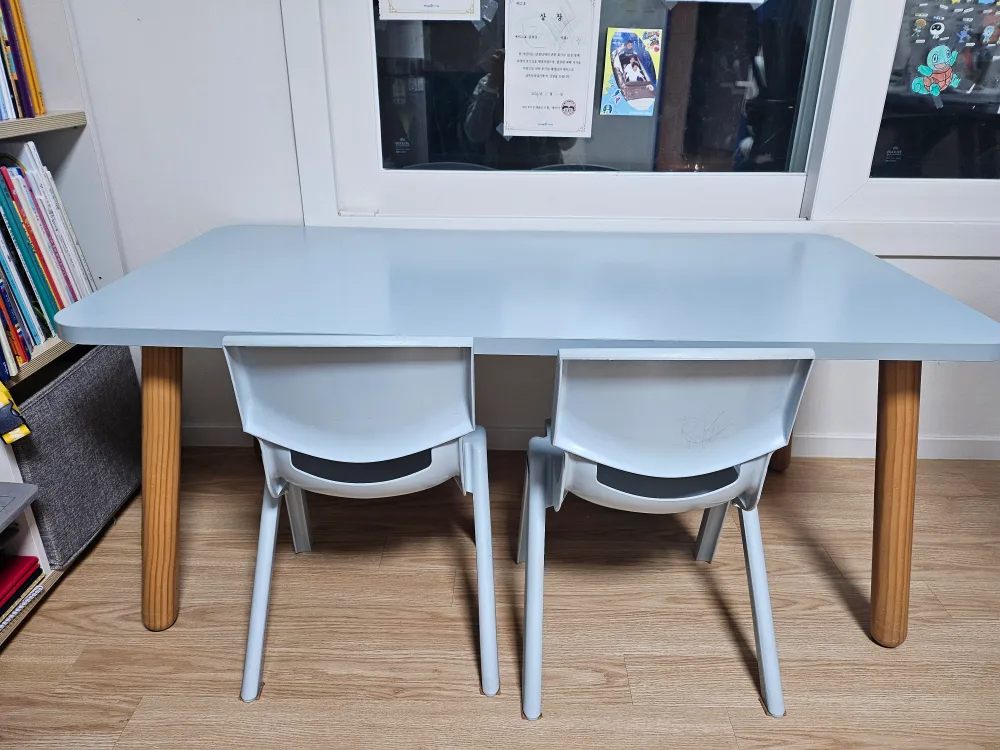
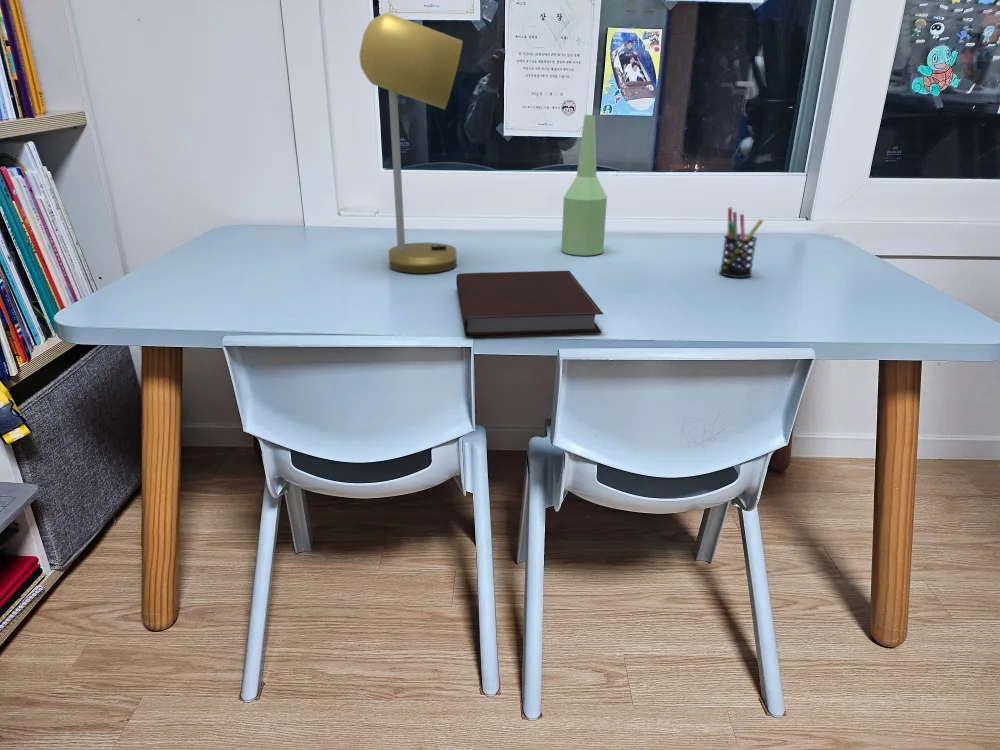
+ desk lamp (399, 147)
+ notebook (522, 300)
+ pen holder (736, 242)
+ bottle (586, 185)
